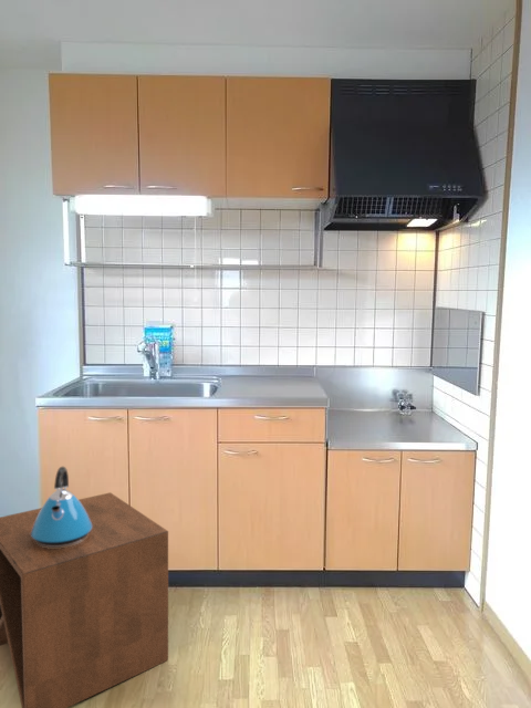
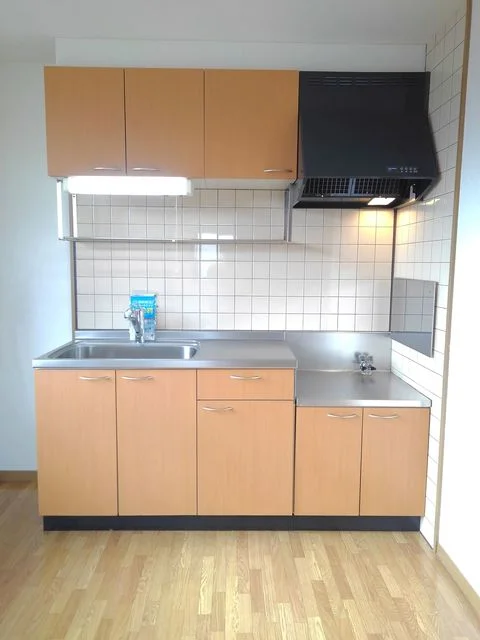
- side table (75, 590)
- kettle (62, 501)
